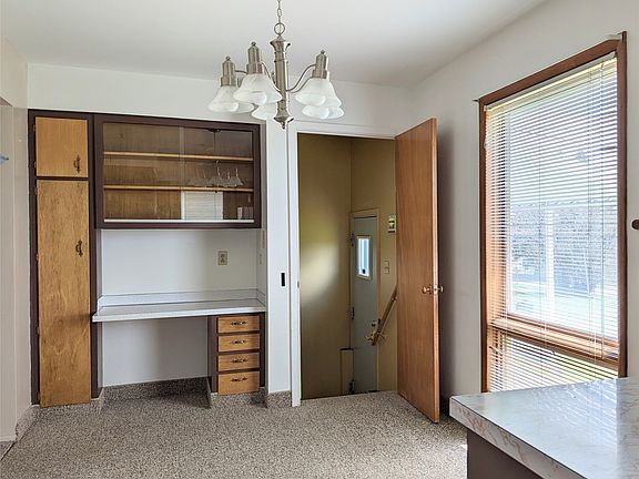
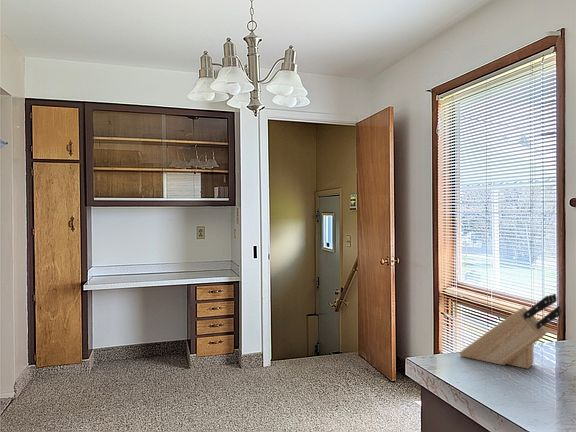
+ knife block (509, 325)
